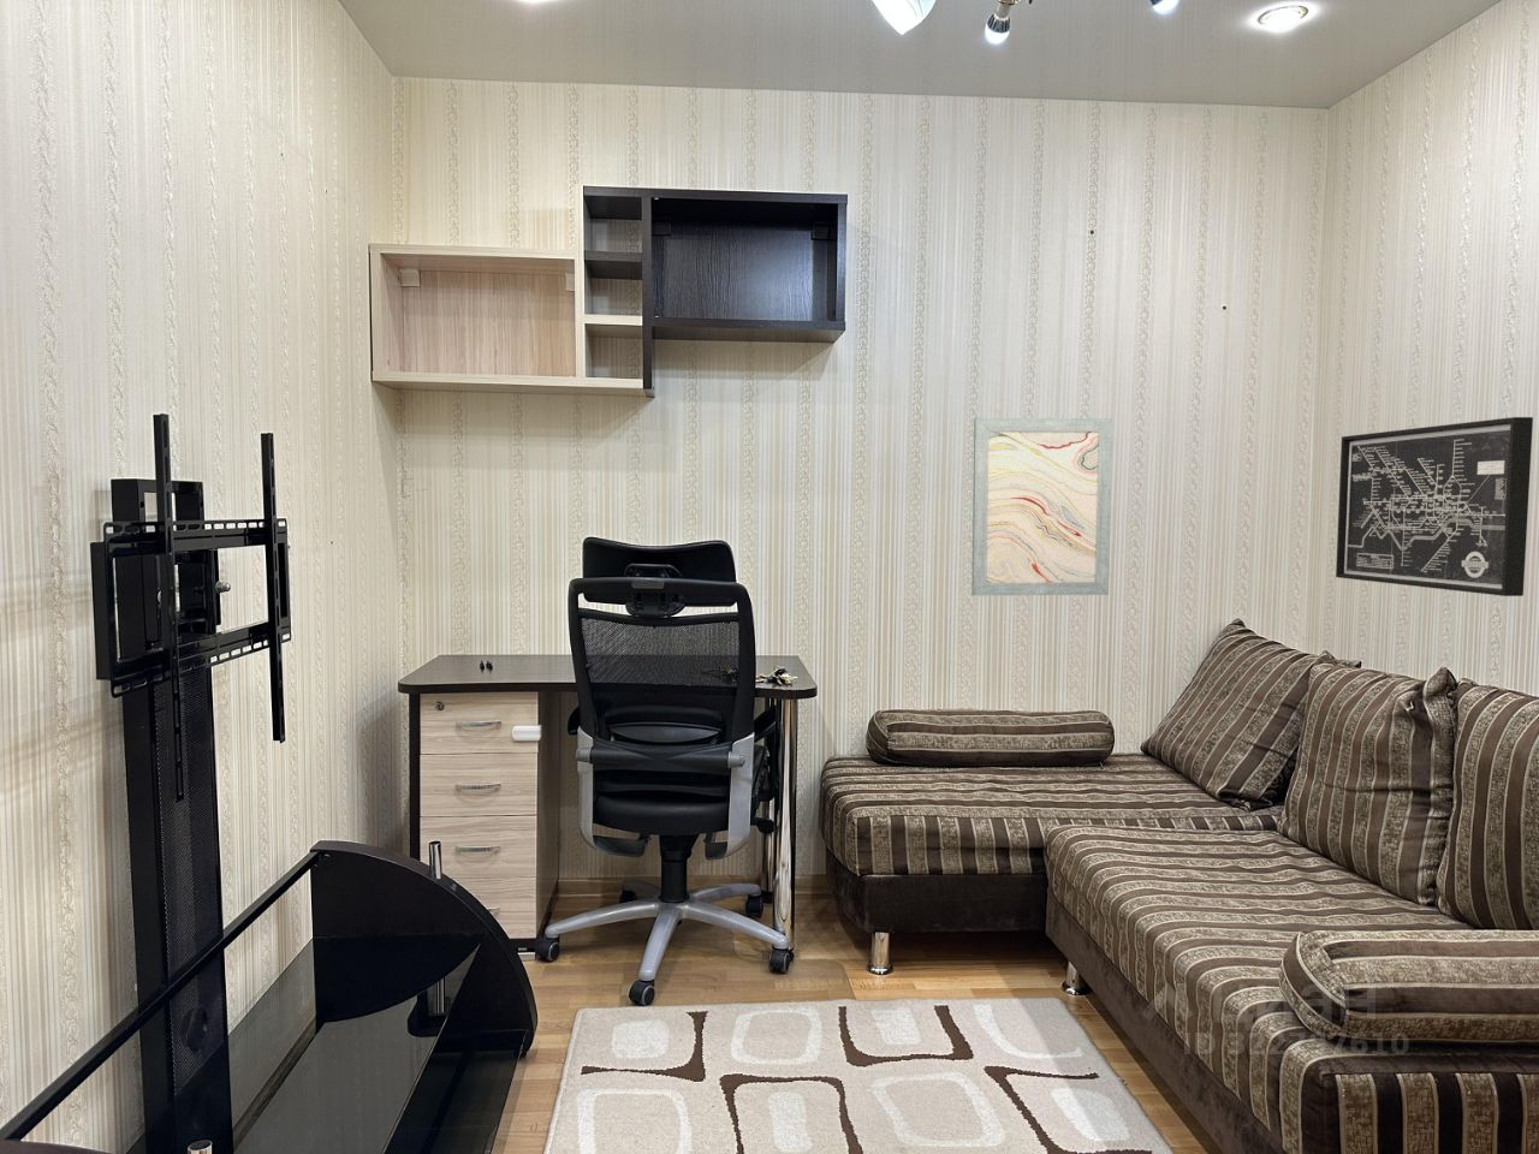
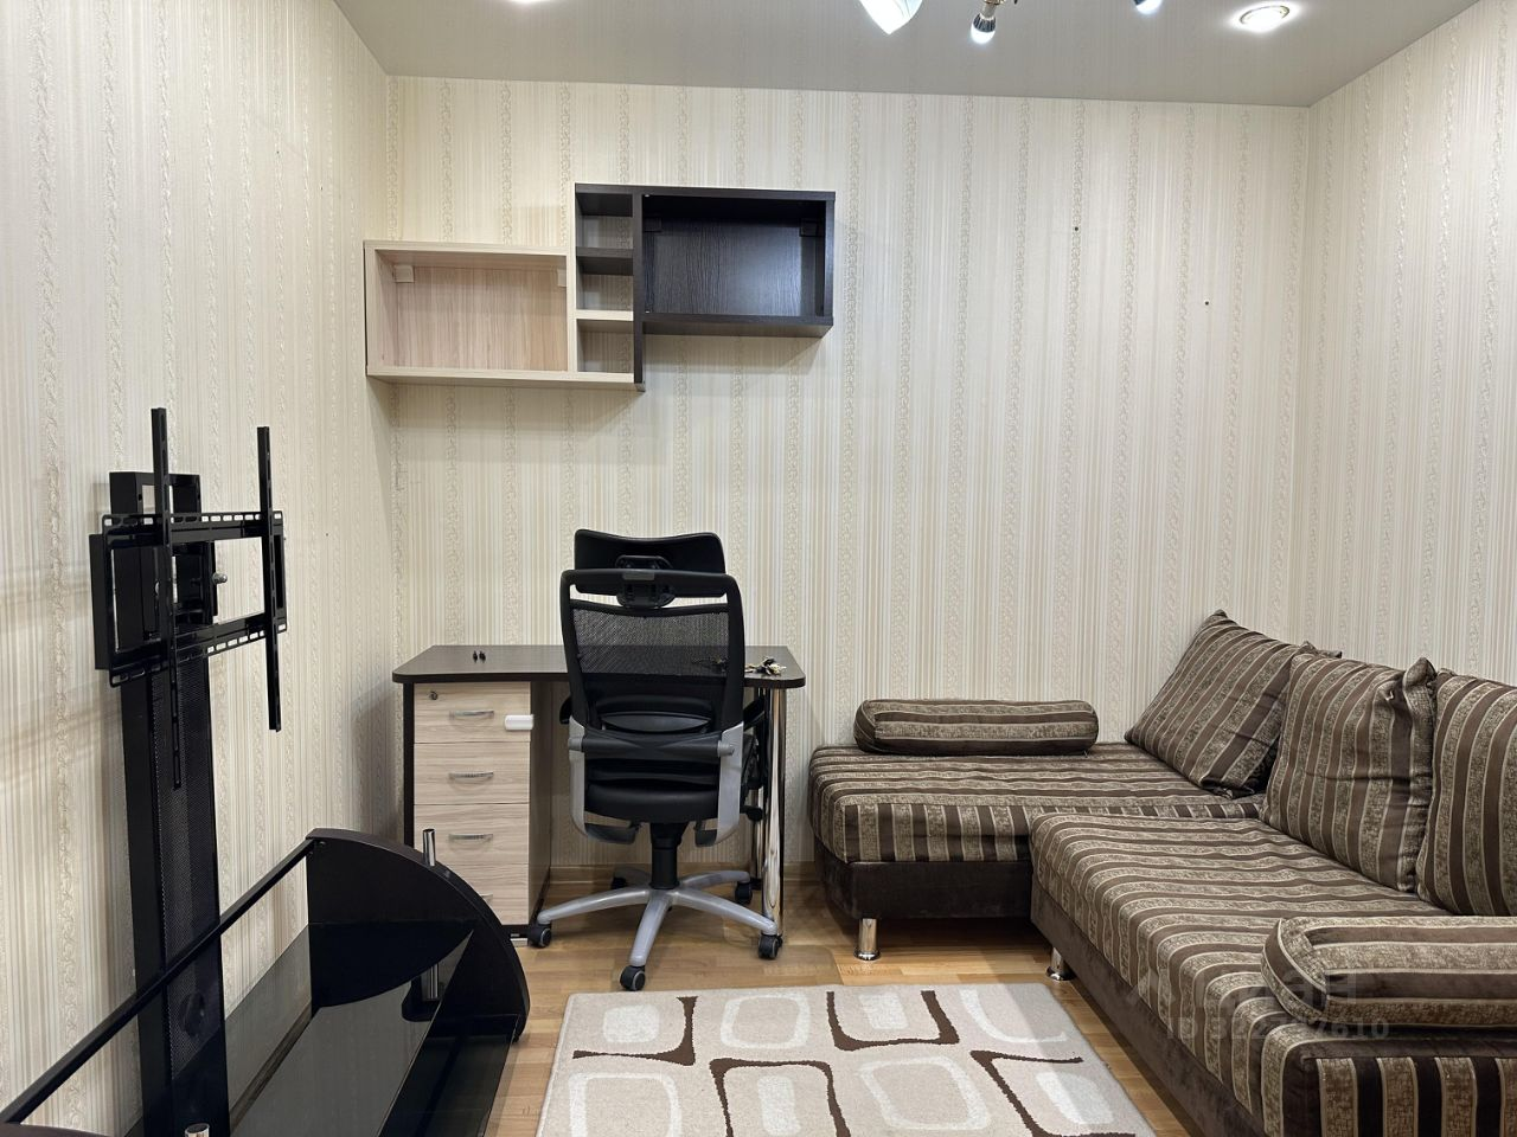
- wall art (1421, 507)
- wall art (1041, 507)
